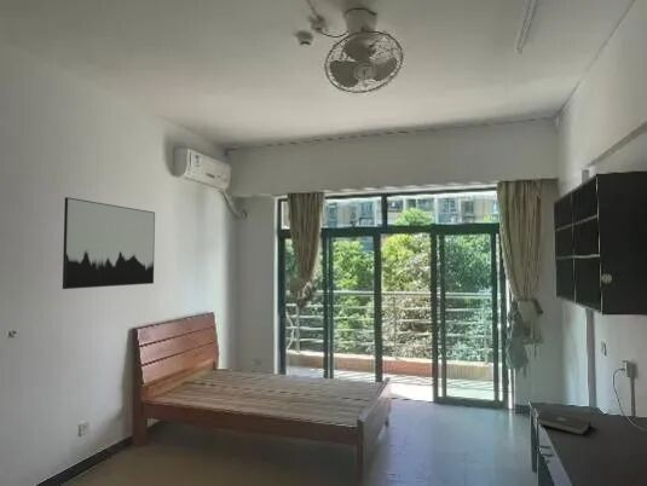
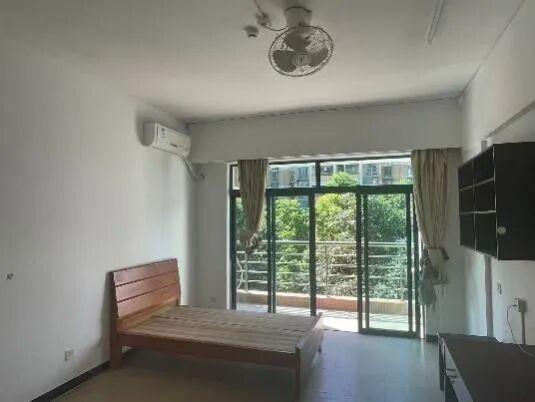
- book (562, 422)
- wall art (114, 245)
